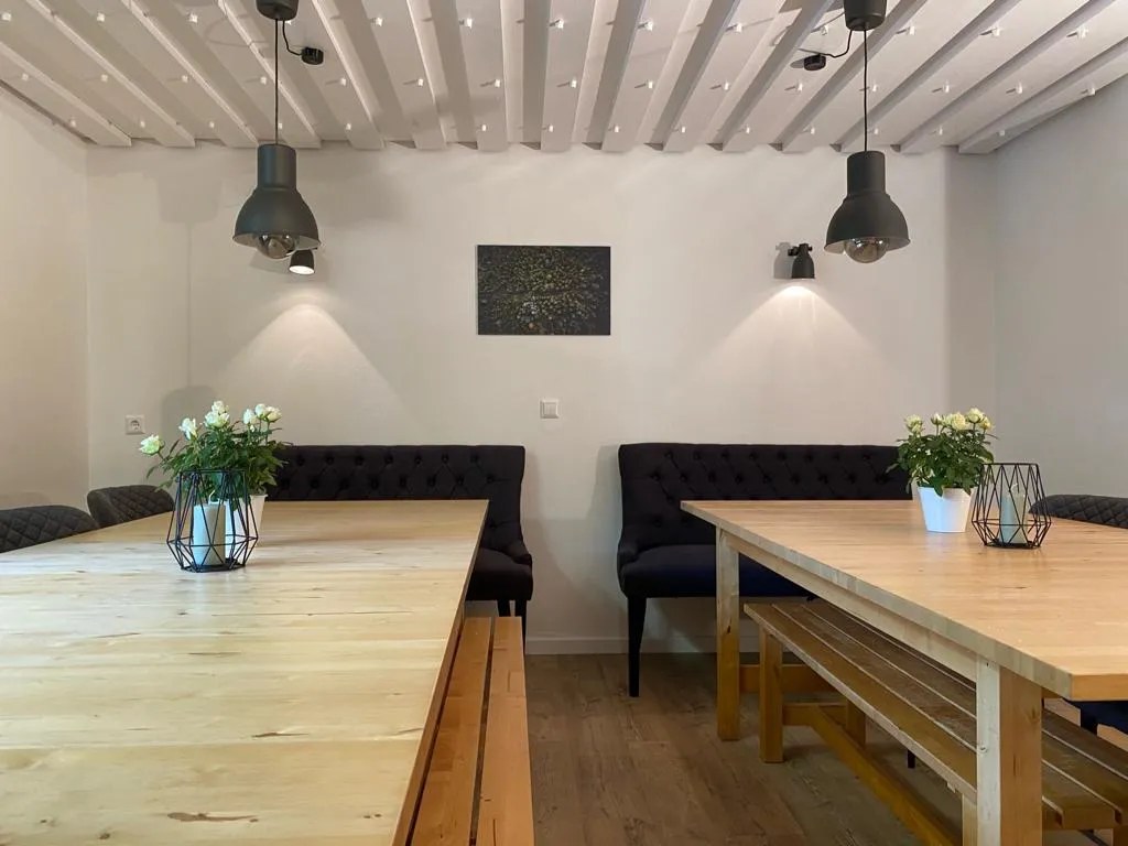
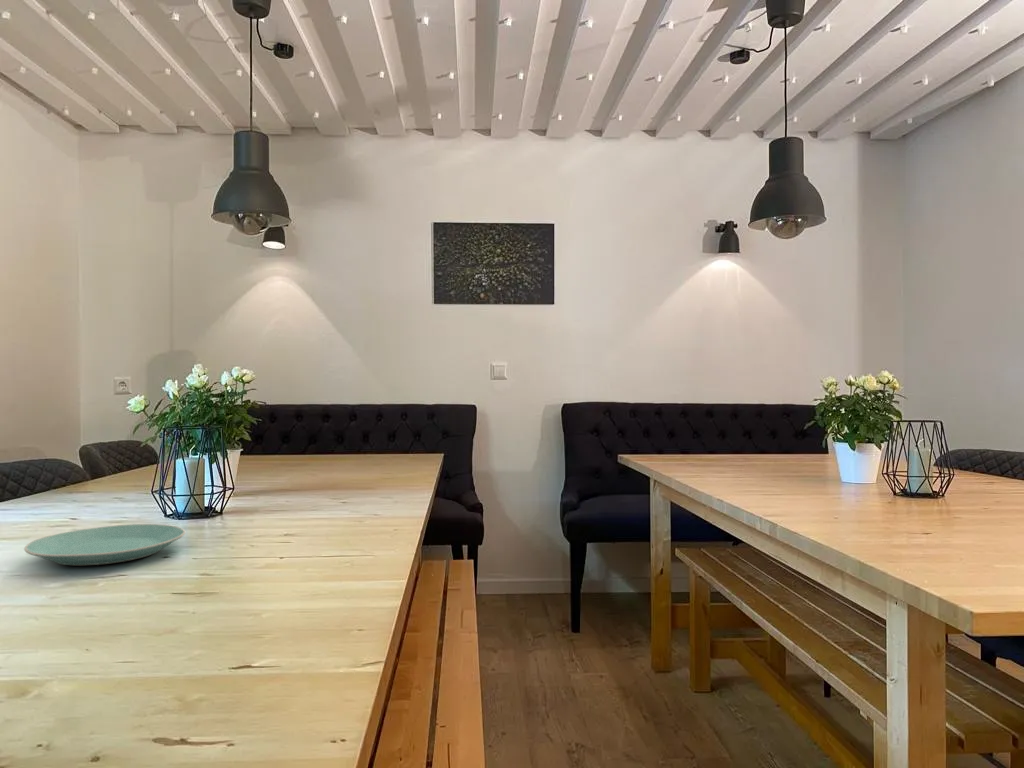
+ plate (109, 545)
